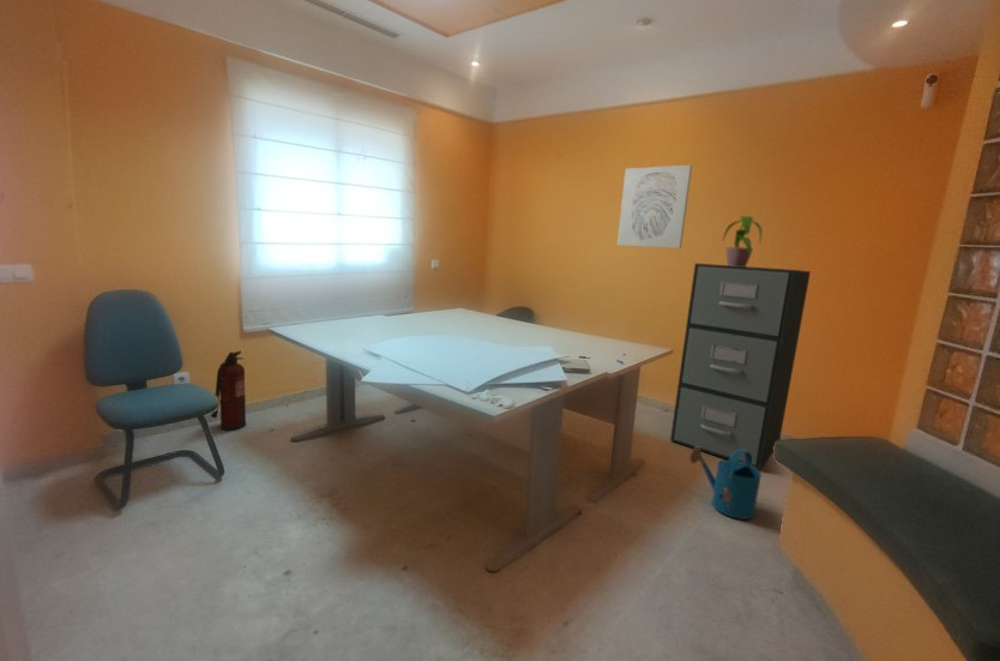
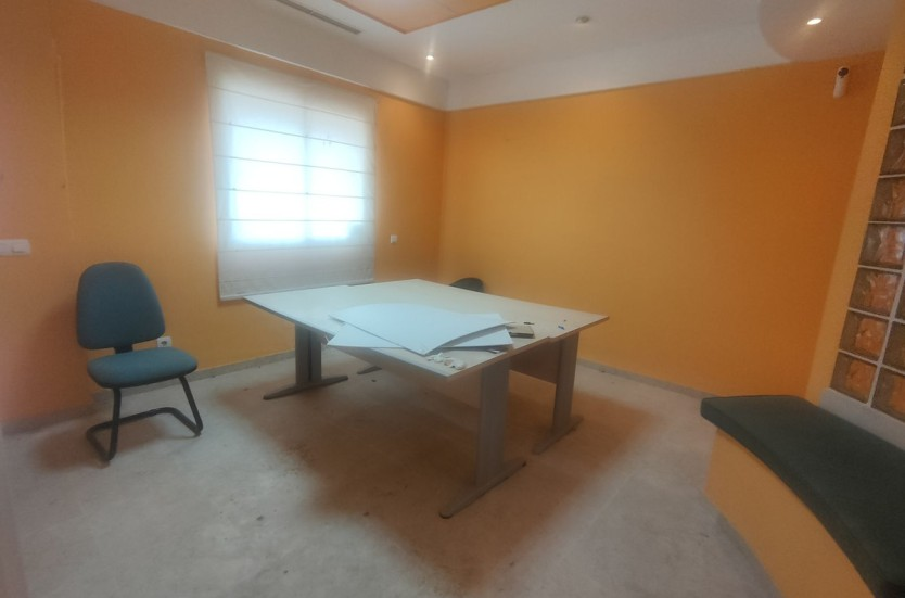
- filing cabinet (737, 357)
- wall art (652, 208)
- potted plant (740, 240)
- fire extinguisher (228, 390)
- watering can (723, 473)
